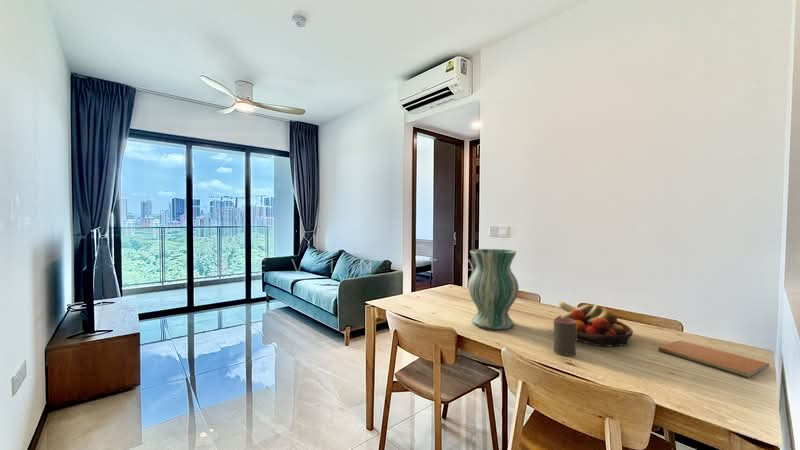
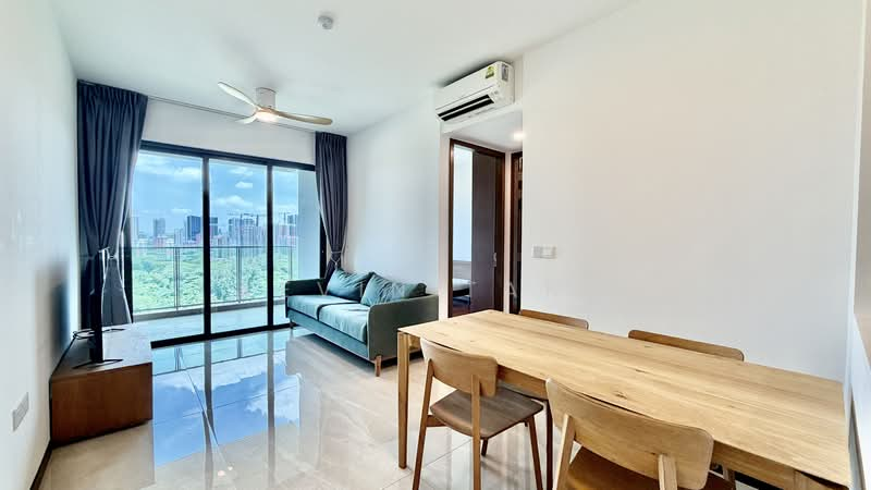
- fruit bowl (590, 321)
- cup (564, 336)
- book (710, 355)
- vase (492, 287)
